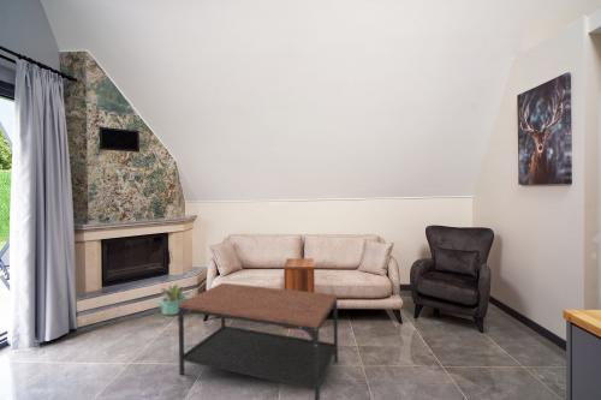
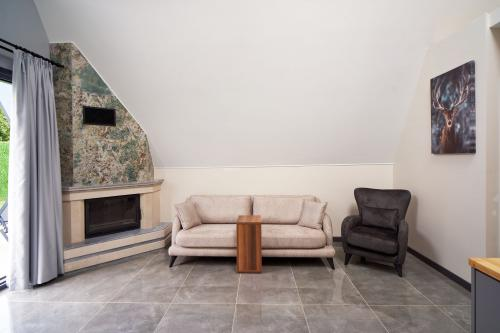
- decorative plant (174, 298)
- coffee table (261, 333)
